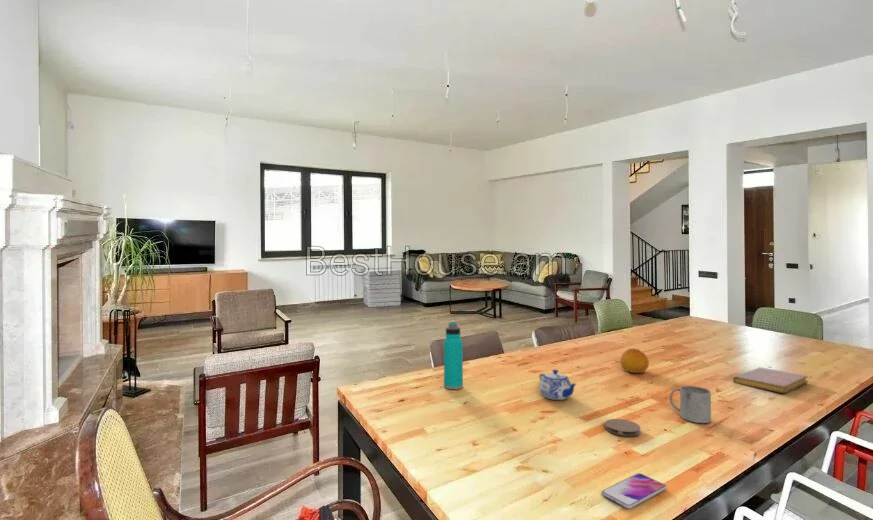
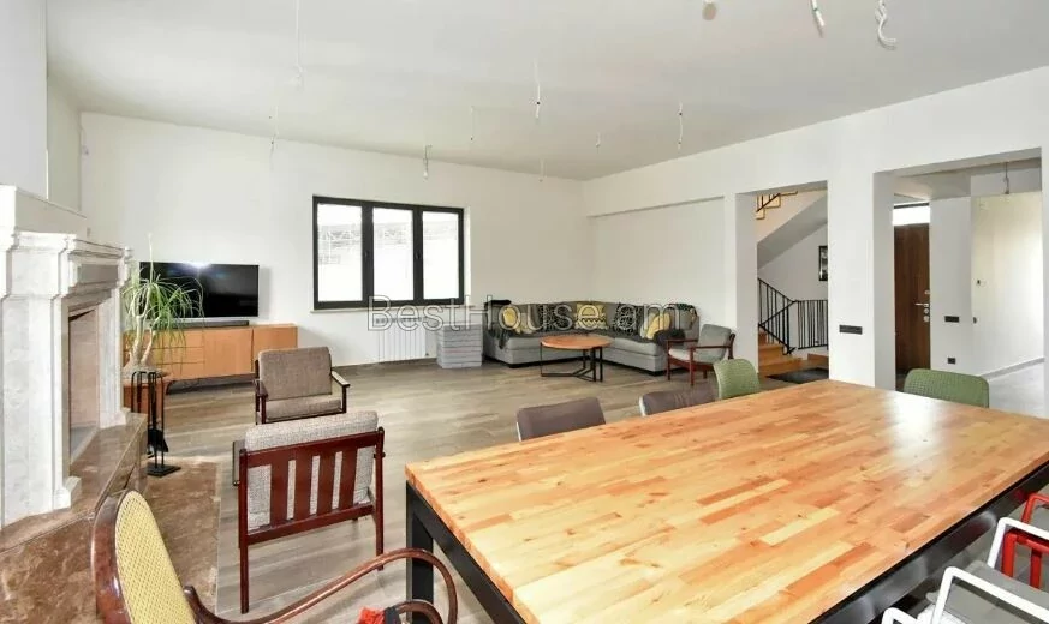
- smartphone (634, 489)
- notebook (770, 379)
- coaster (622, 427)
- mug (689, 402)
- teapot (557, 384)
- water bottle (453, 354)
- fruit (634, 360)
